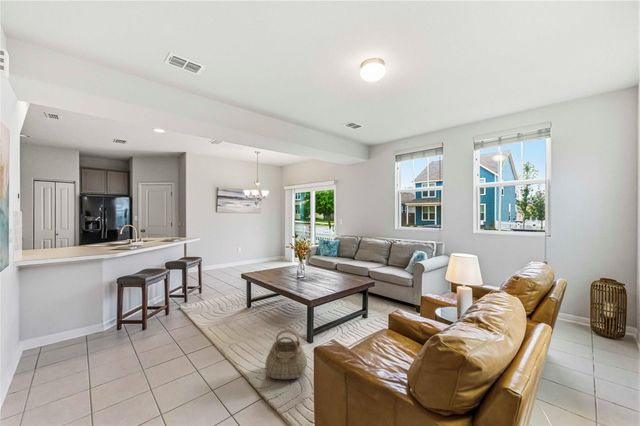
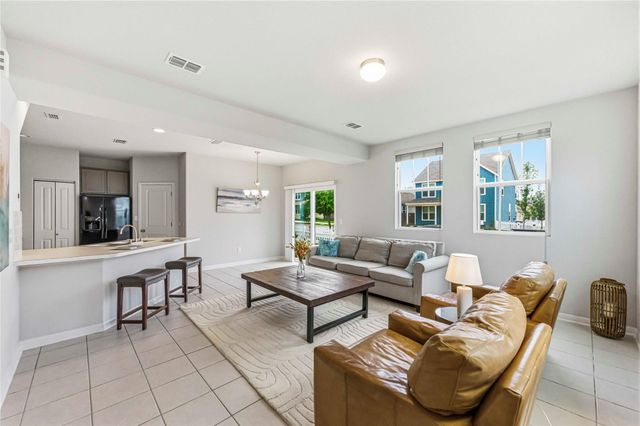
- basket (286, 353)
